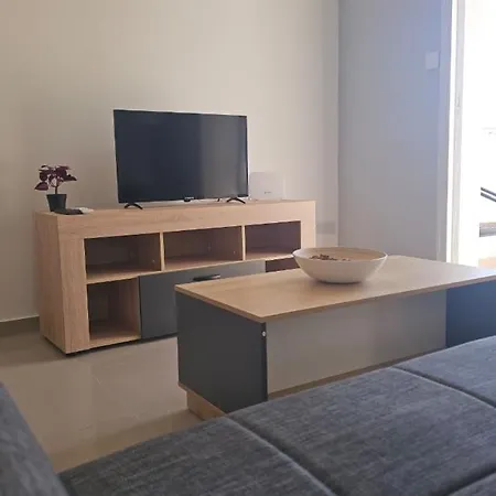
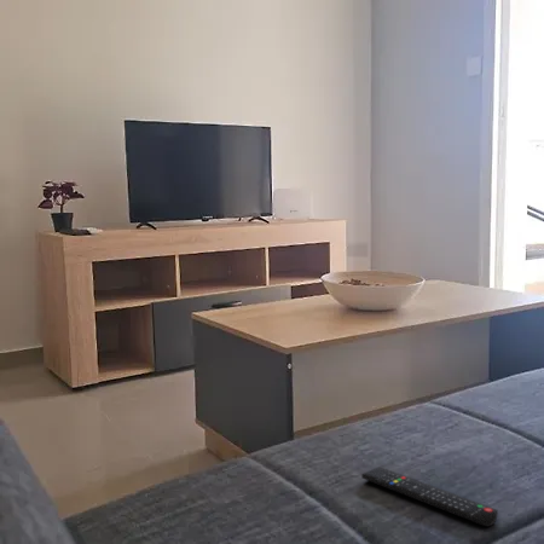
+ remote control (427, 494)
